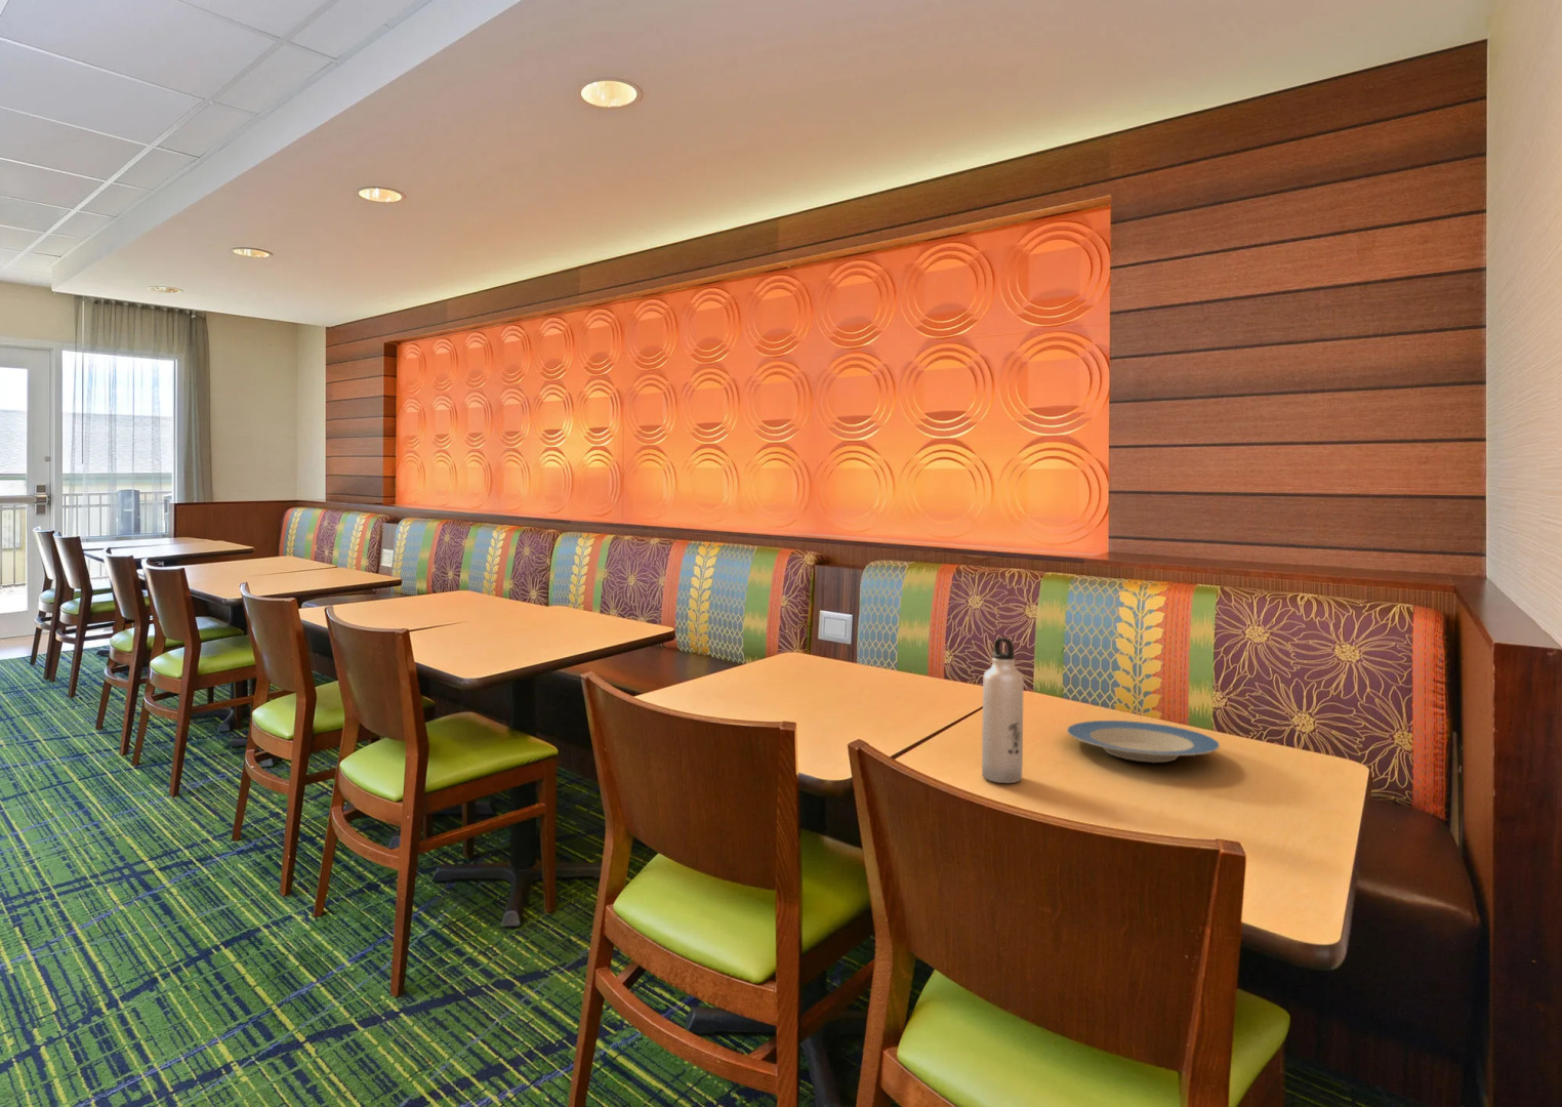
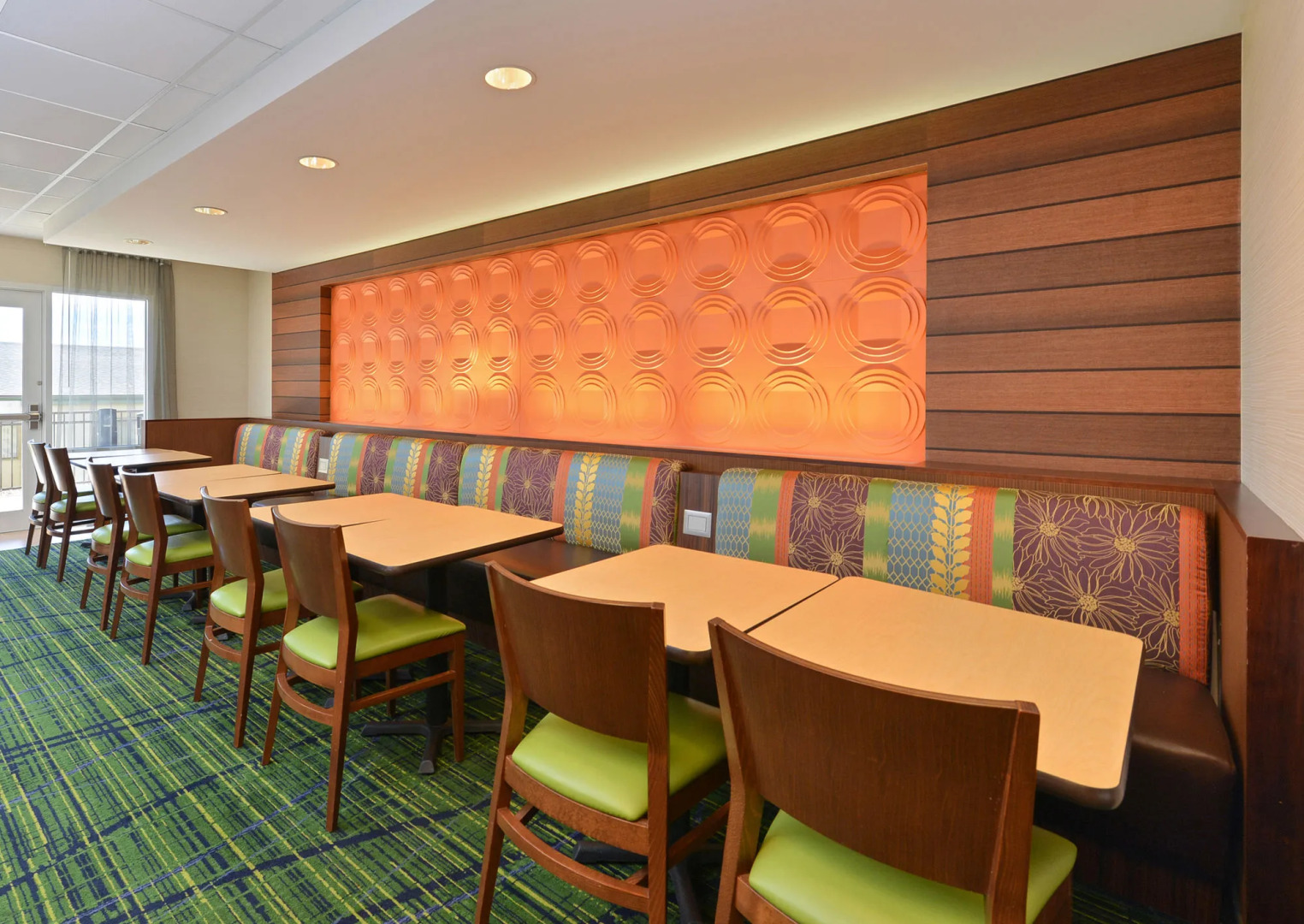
- plate (1139, 744)
- water bottle (1003, 707)
